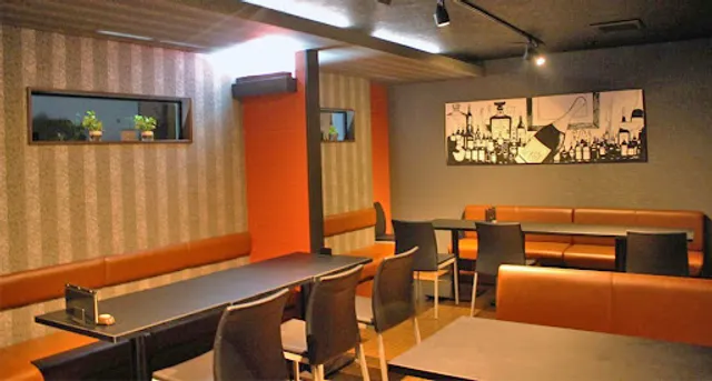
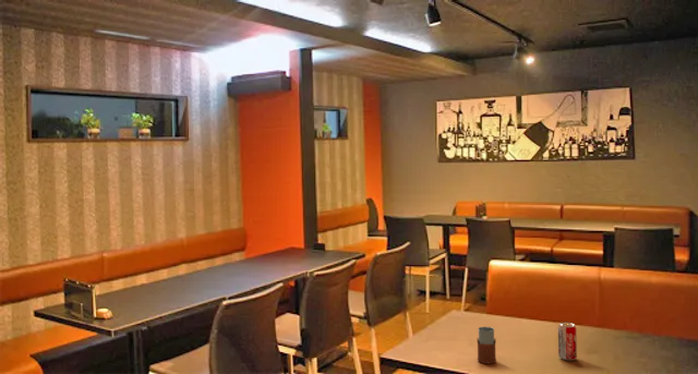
+ beverage can (567, 340)
+ drinking glass (486, 346)
